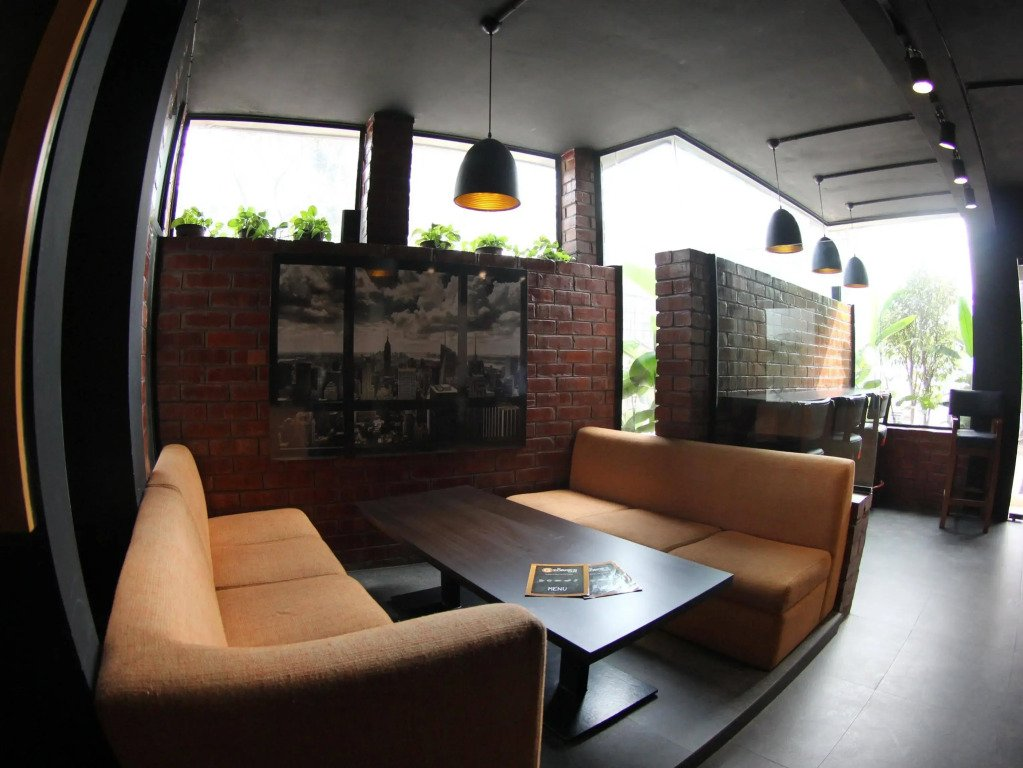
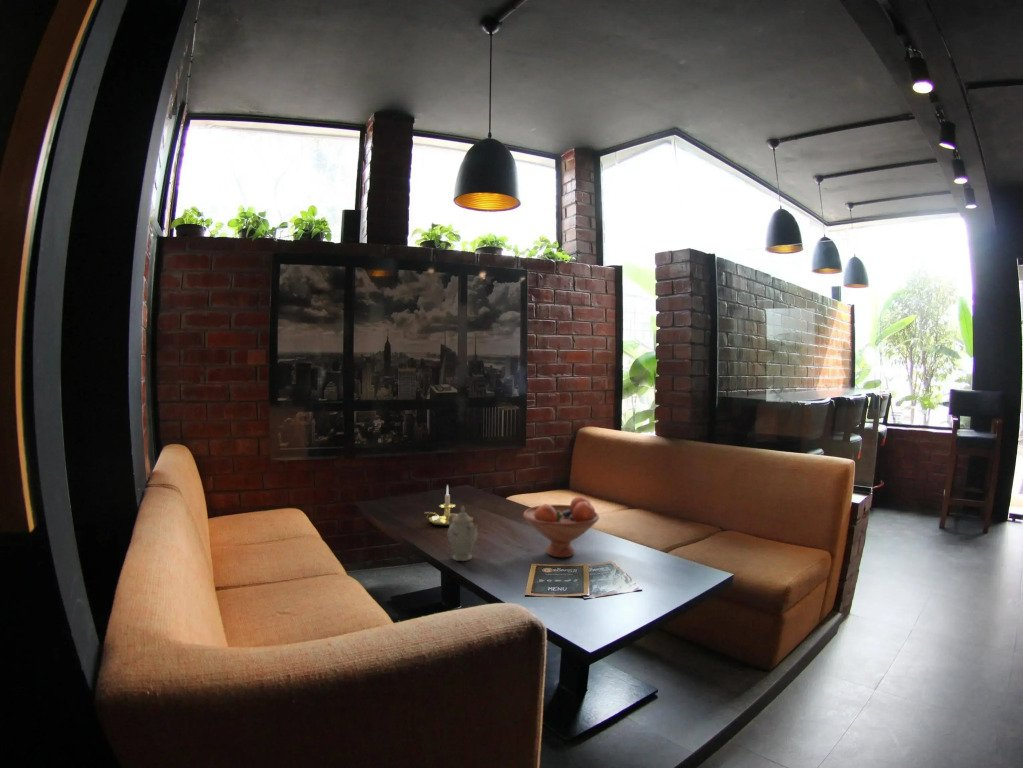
+ fruit bowl (560, 525)
+ chinaware (462, 532)
+ candle holder (444, 503)
